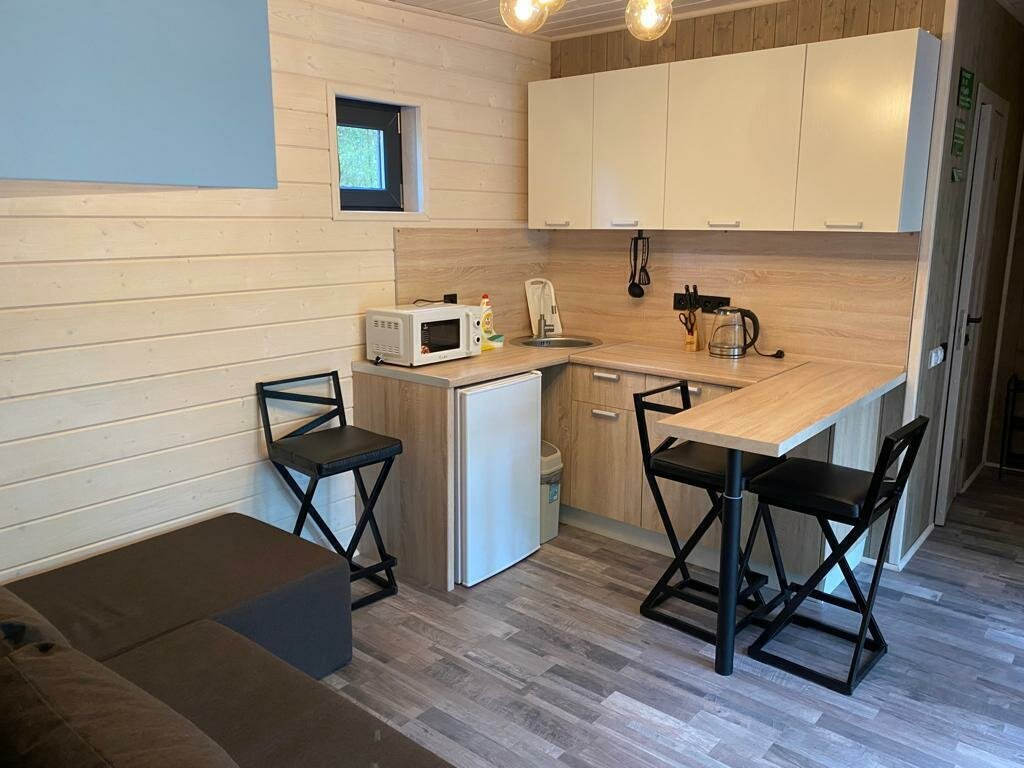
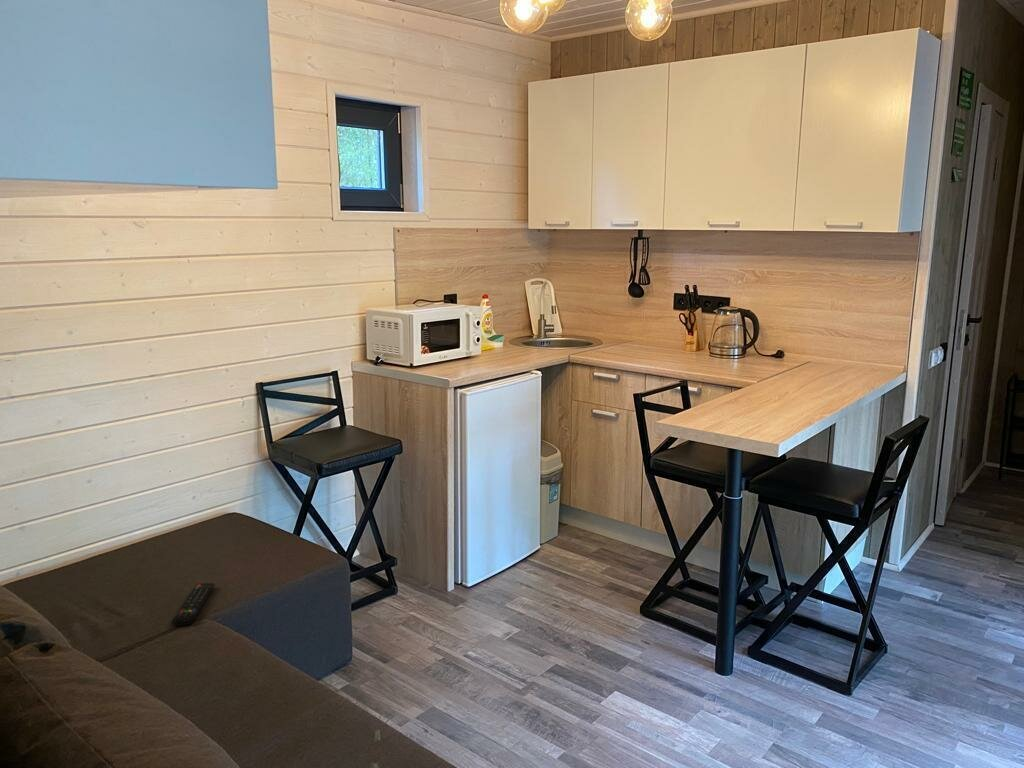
+ remote control (194, 603)
